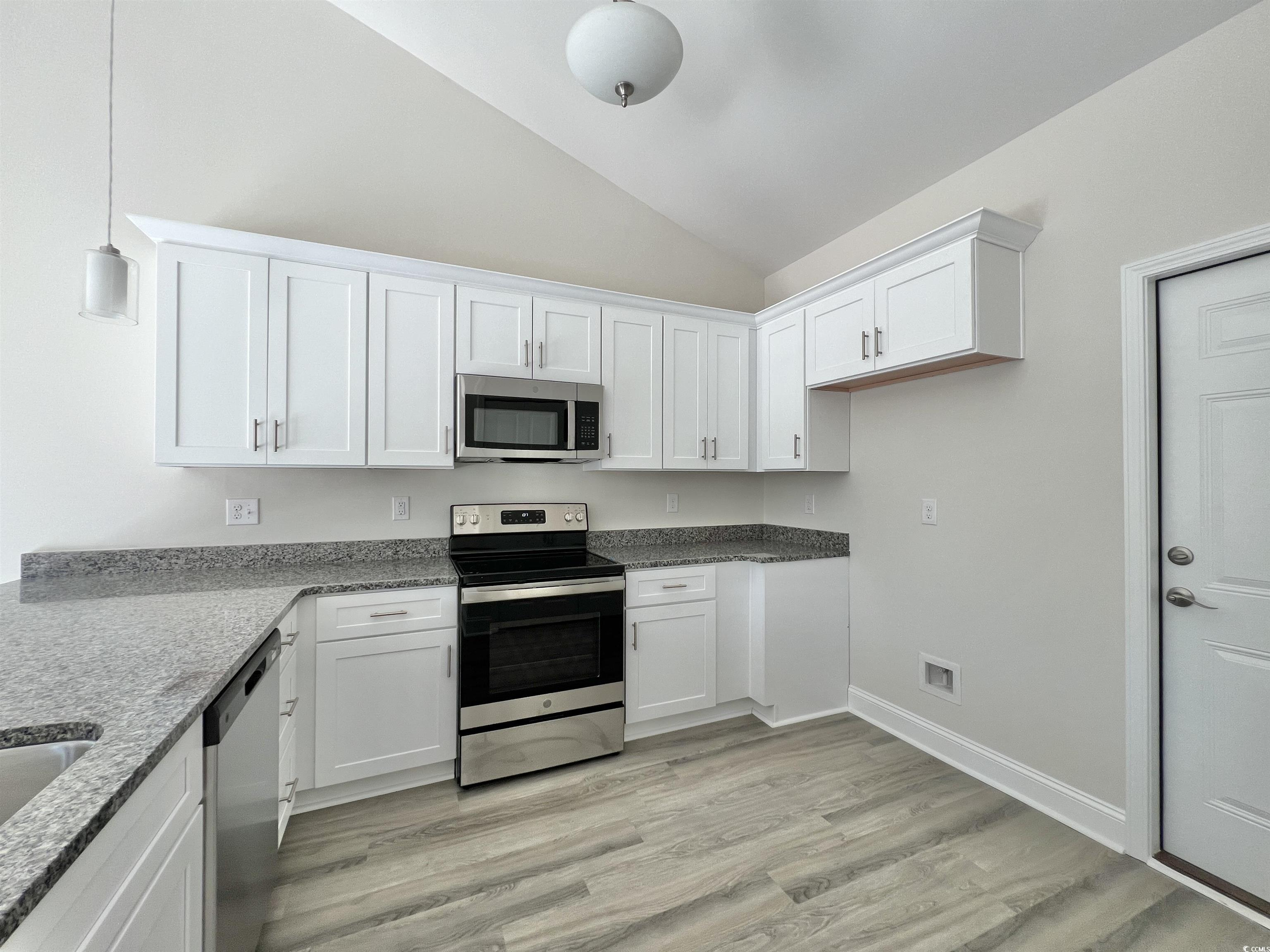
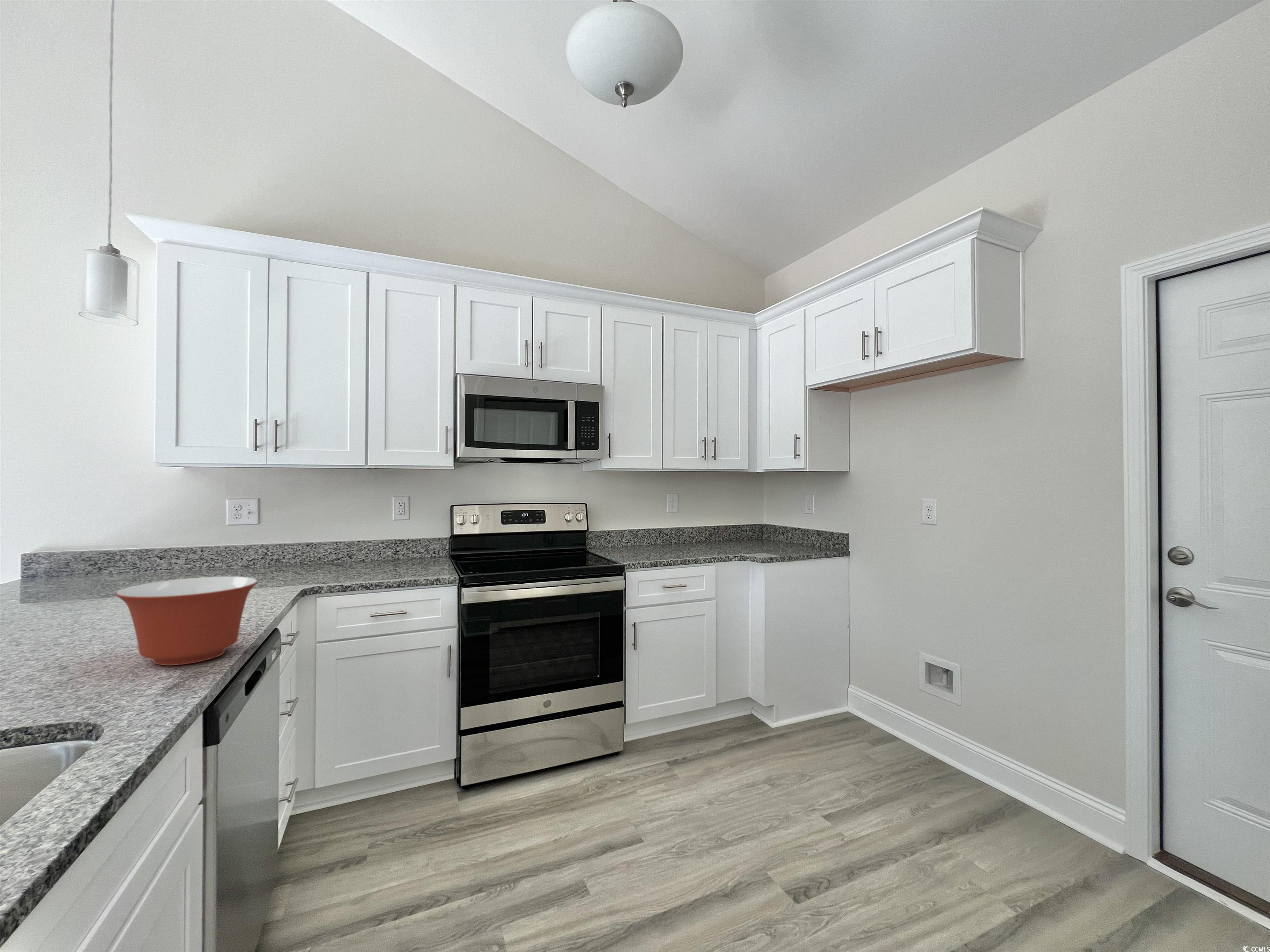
+ mixing bowl (191, 621)
